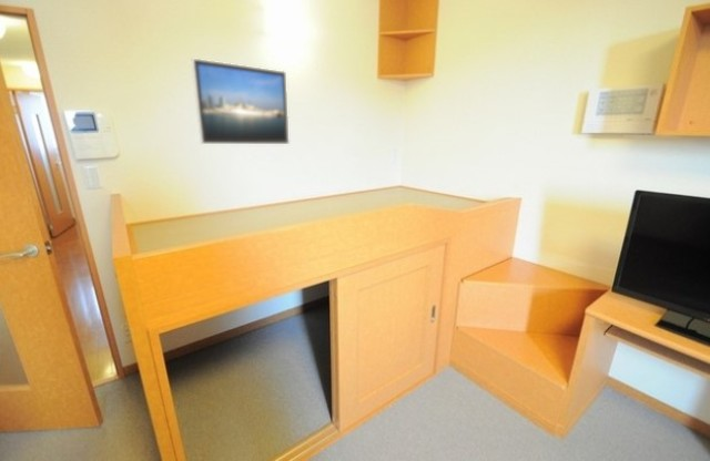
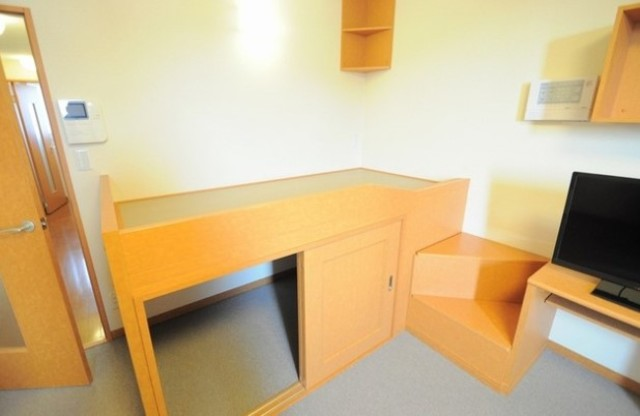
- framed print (245, 105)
